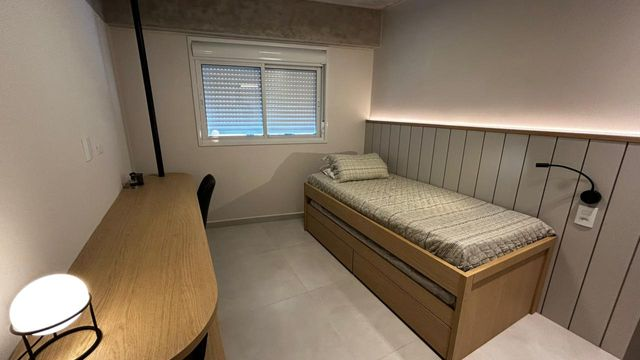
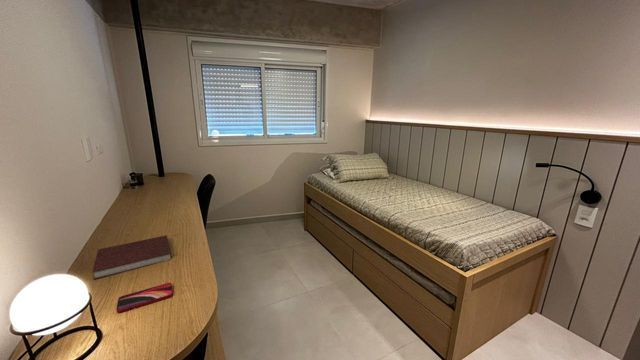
+ smartphone (146, 296)
+ notebook (134, 254)
